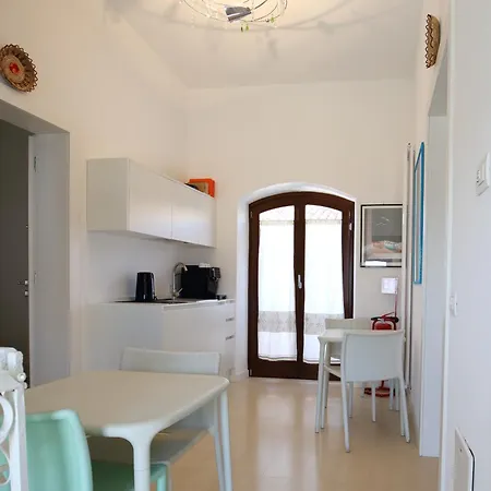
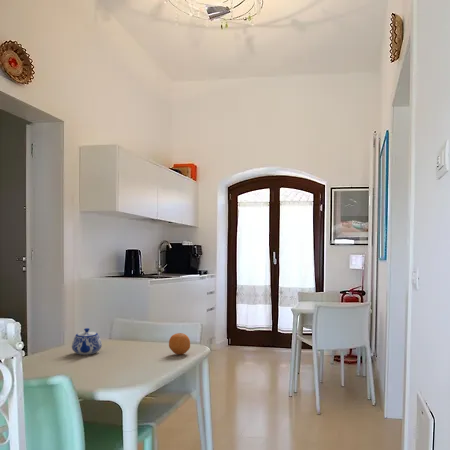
+ fruit (179, 343)
+ teapot (86, 341)
